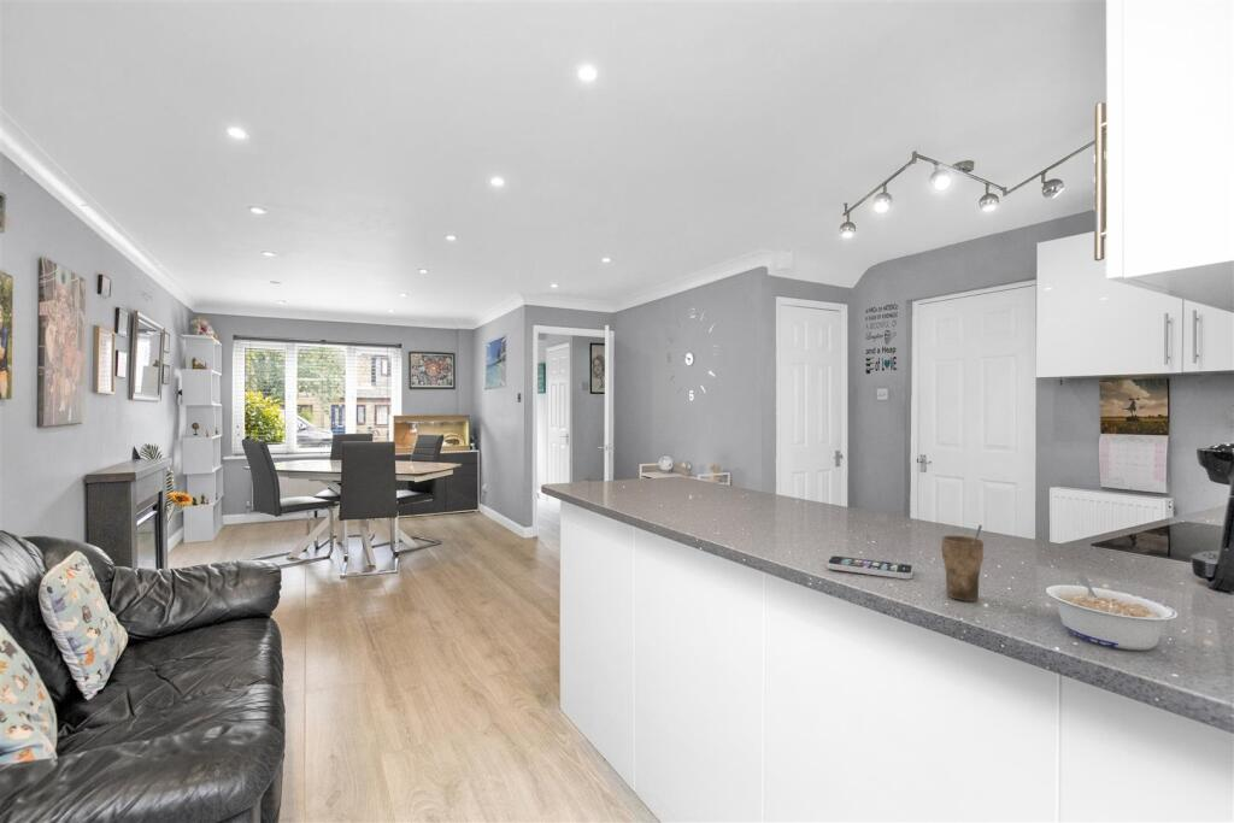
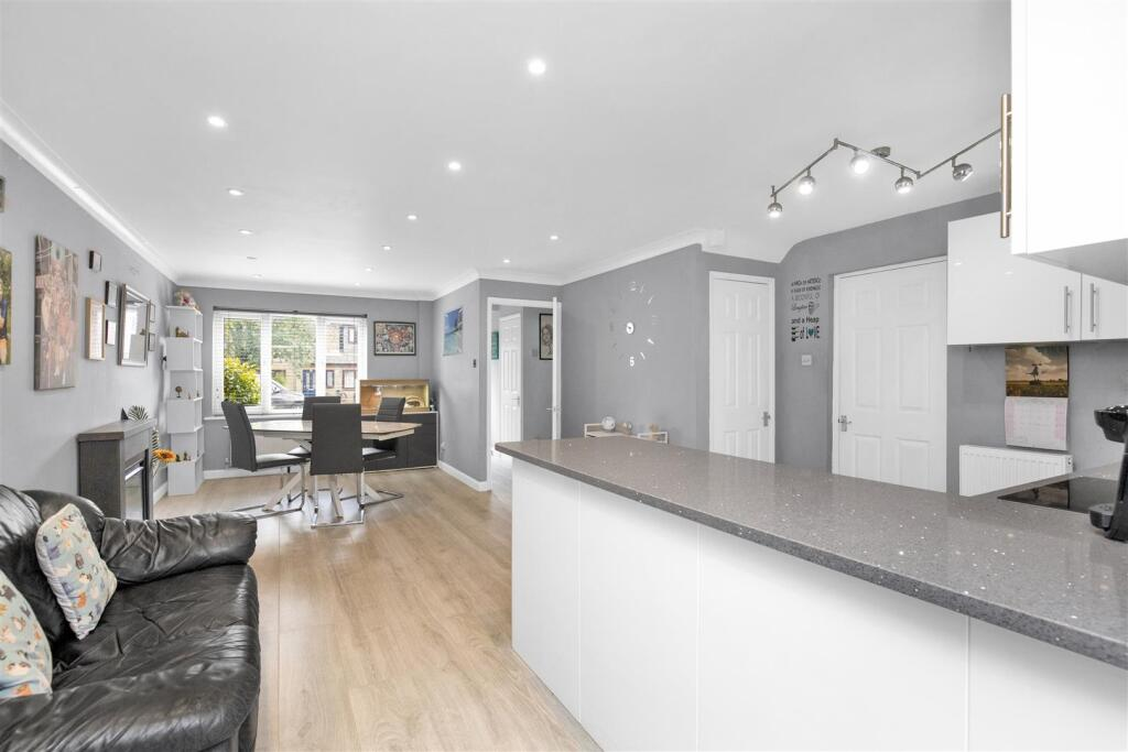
- legume (1103, 612)
- cup (962, 560)
- smartphone (869, 566)
